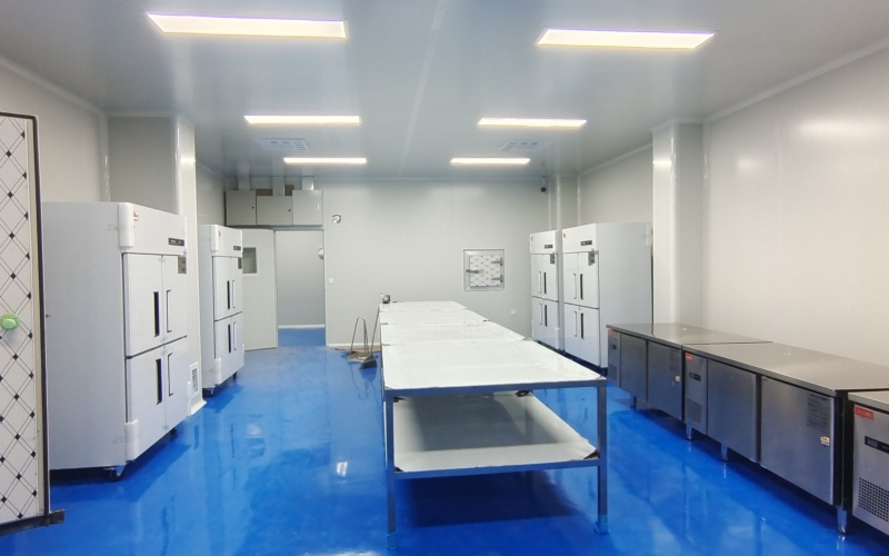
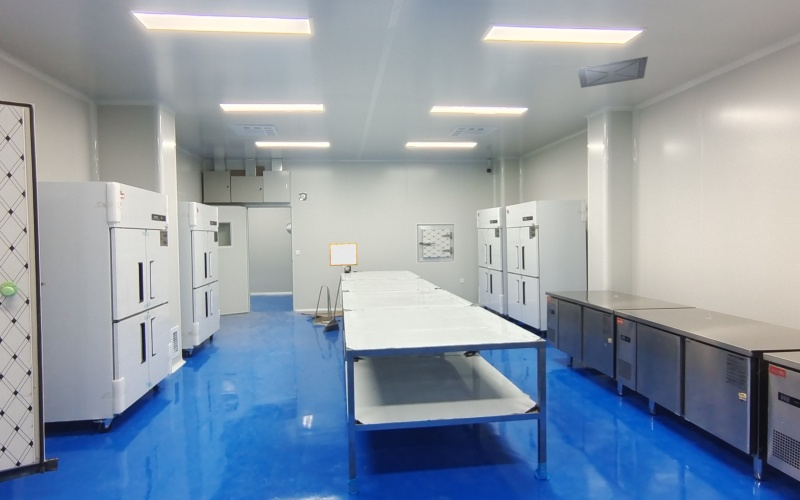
+ writing board (343, 254)
+ ceiling vent (611, 73)
